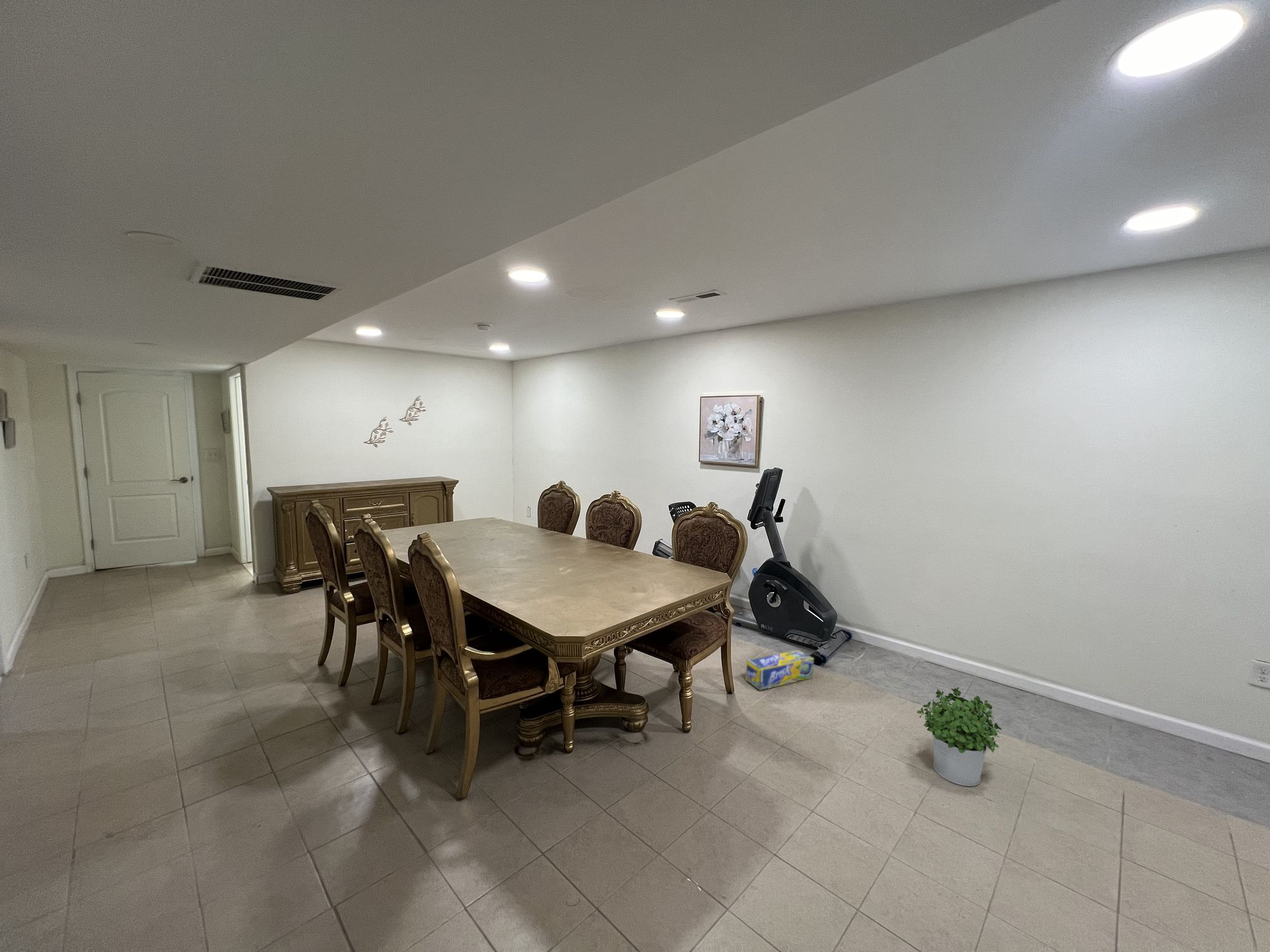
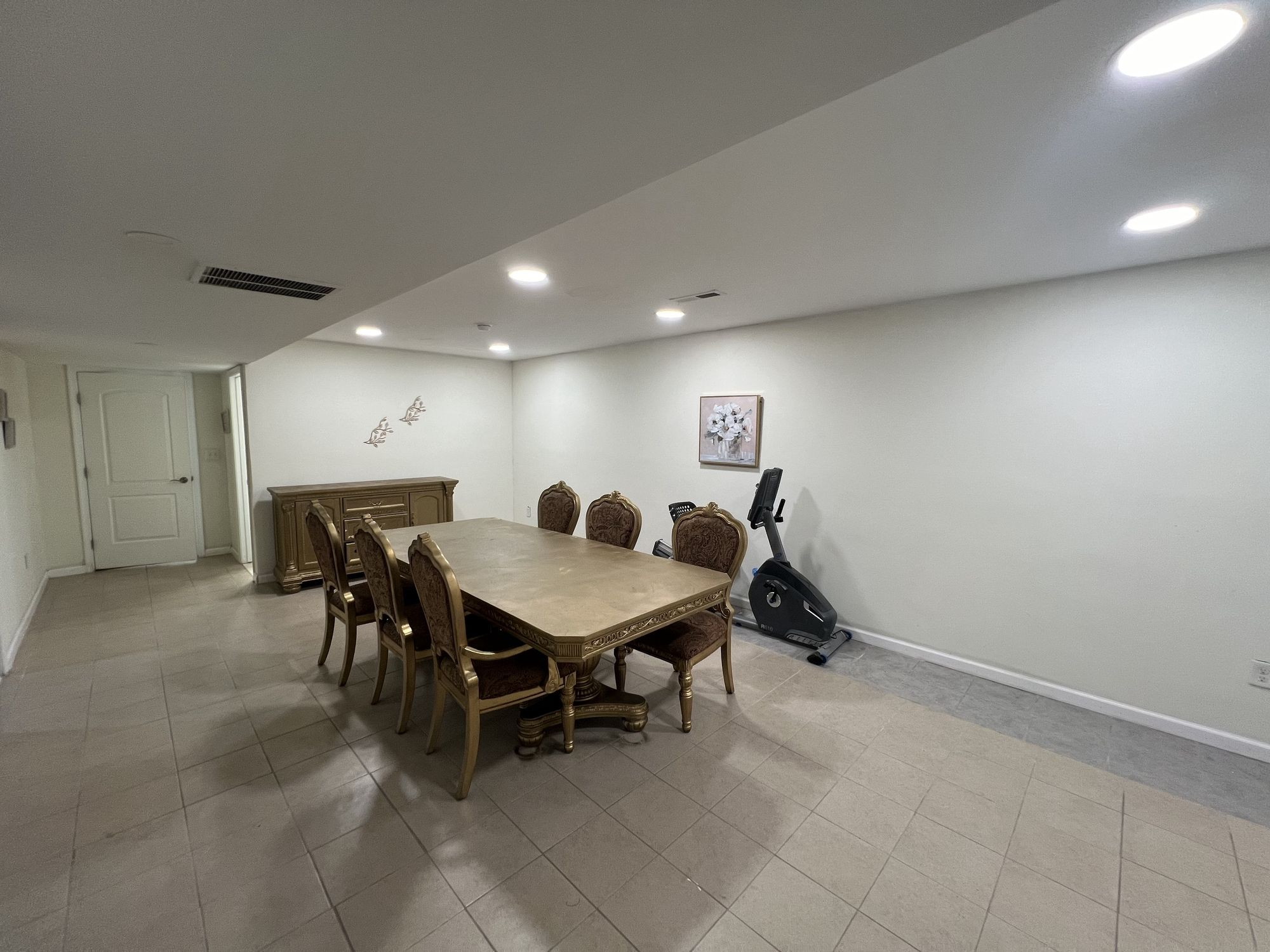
- potted plant (958, 732)
- box (780, 669)
